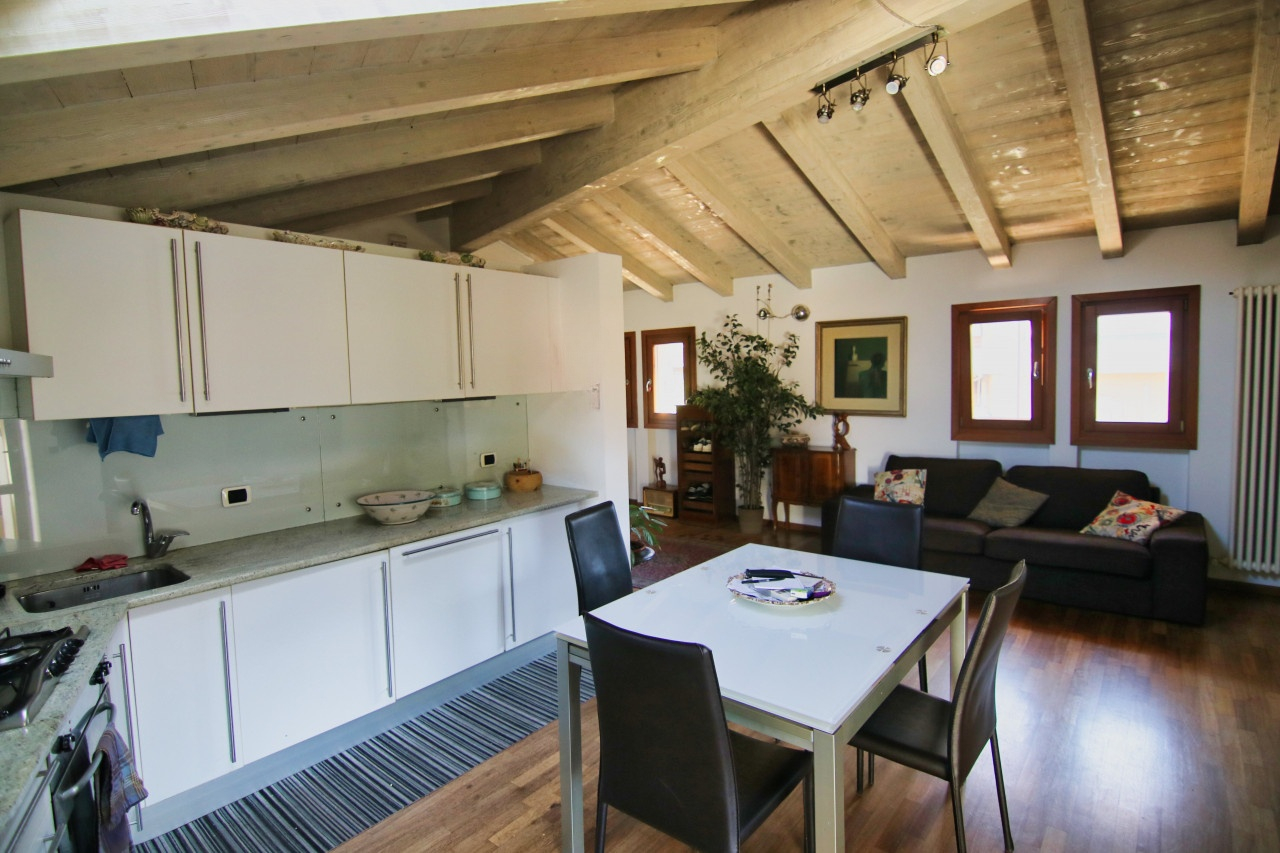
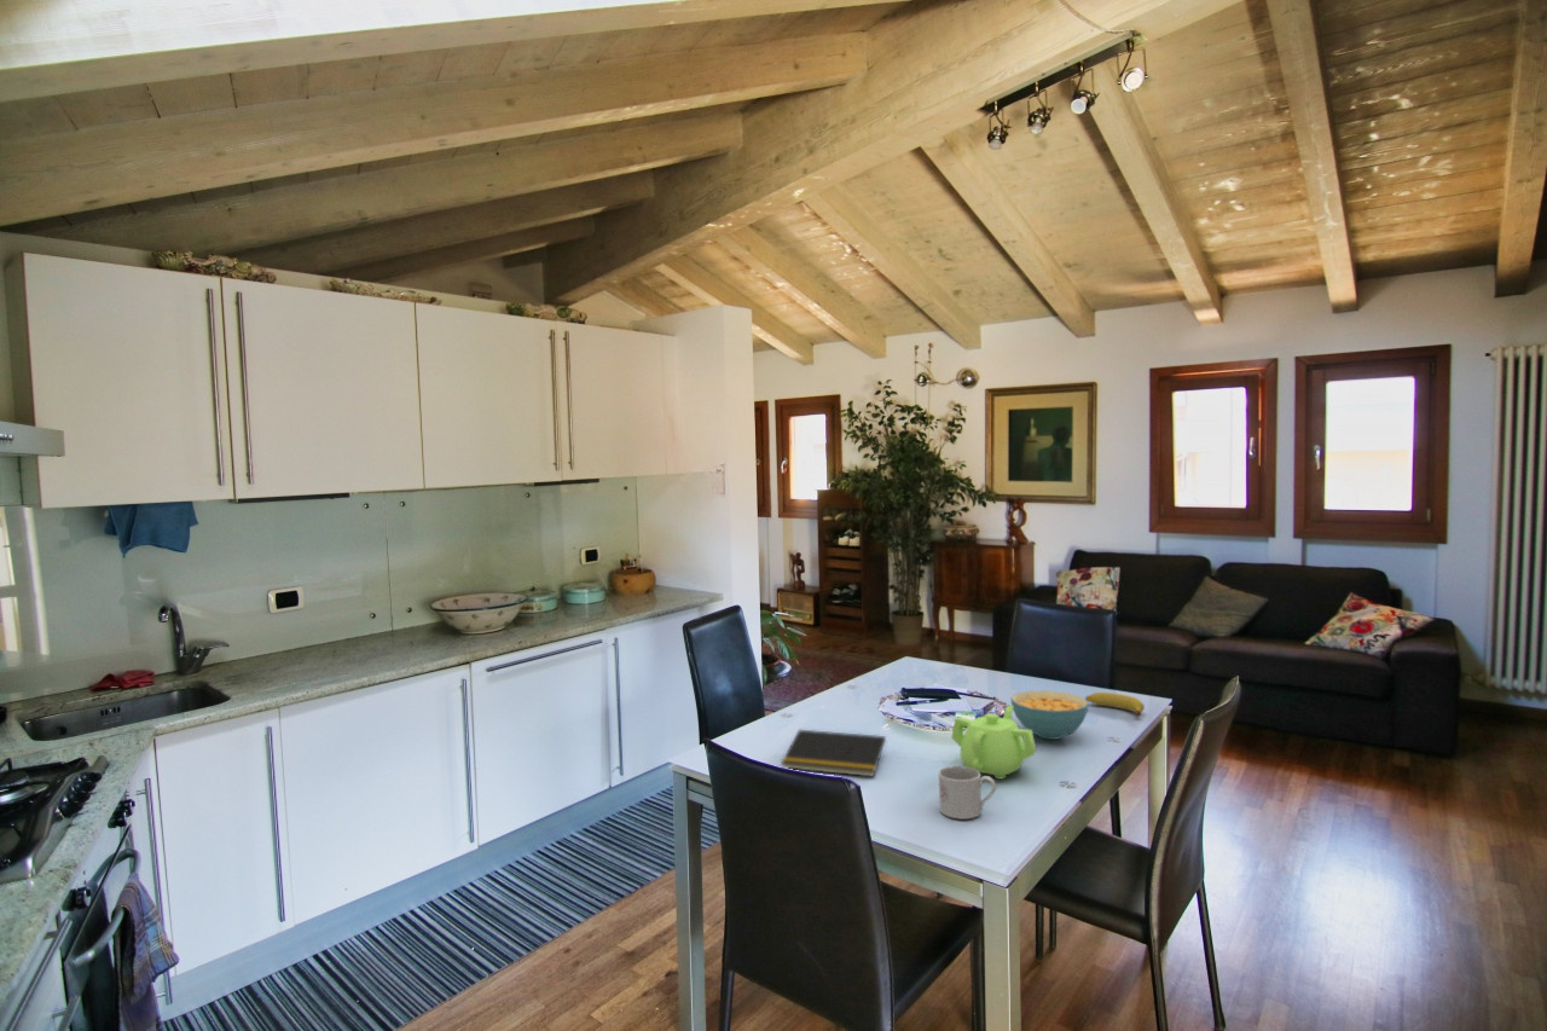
+ notepad (834, 751)
+ teapot (995, 740)
+ cereal bowl (1049, 718)
+ banana (1114, 702)
+ mug (967, 793)
